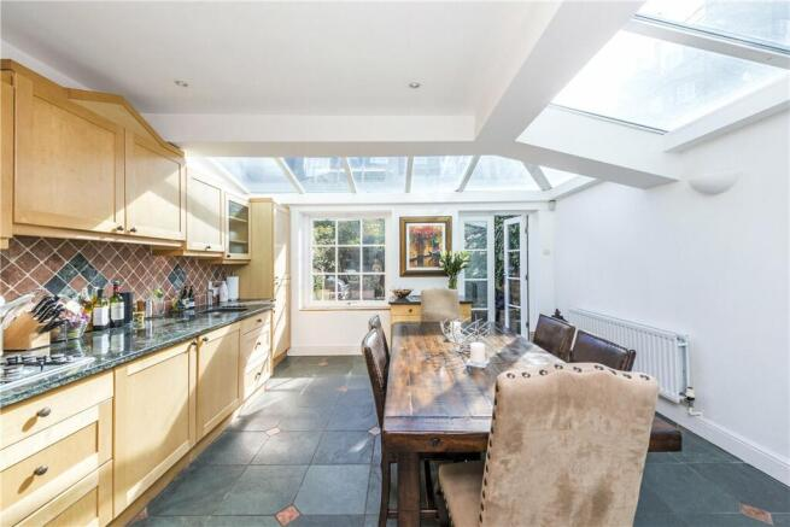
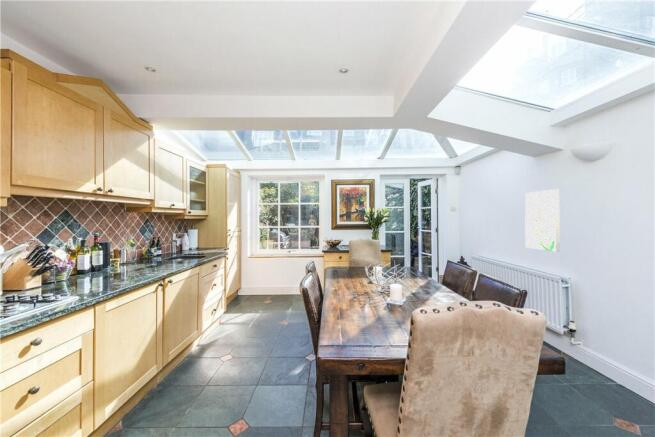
+ wall art (541, 220)
